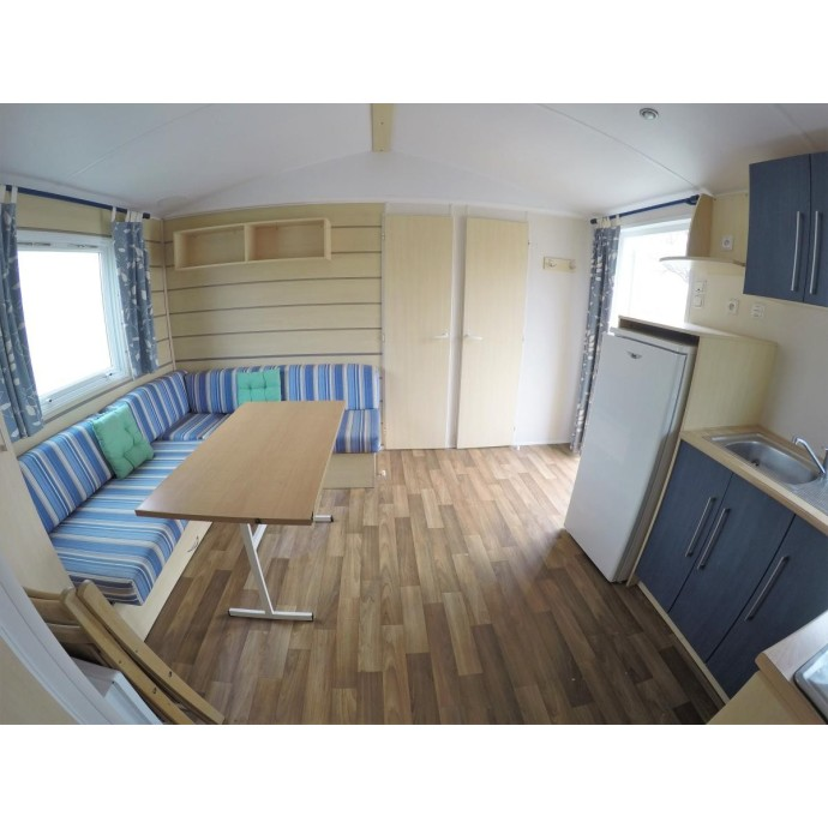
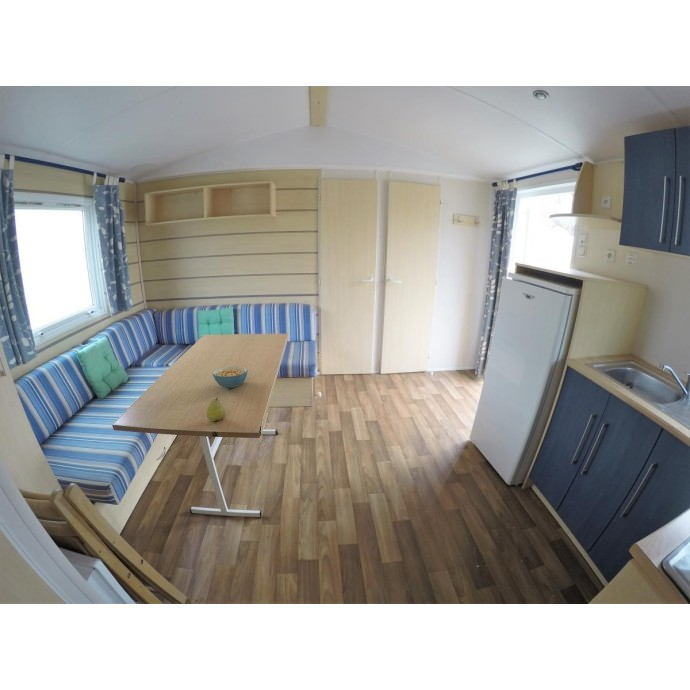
+ cereal bowl (230, 378)
+ fruit (215, 409)
